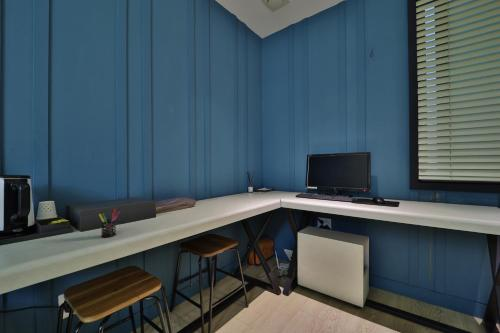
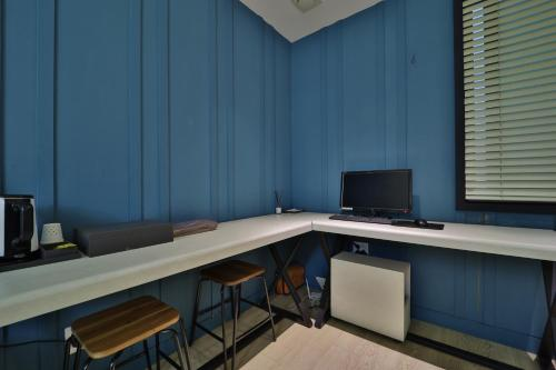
- pen holder (108, 222)
